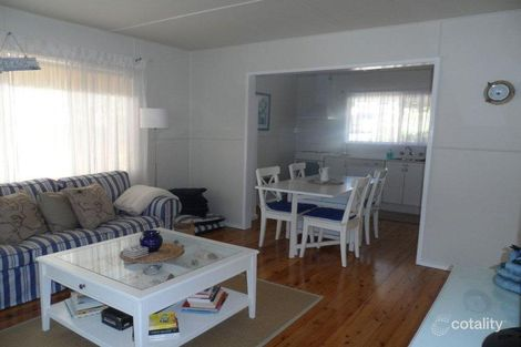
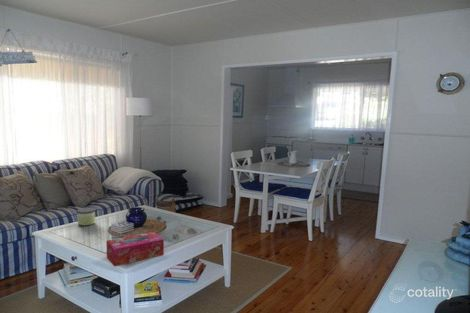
+ candle (86, 216)
+ tissue box (135, 247)
